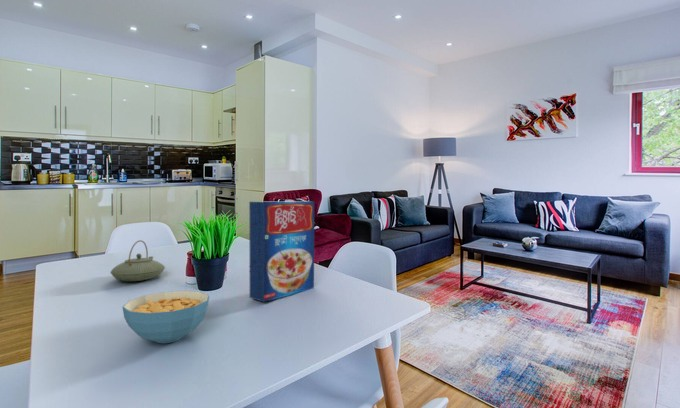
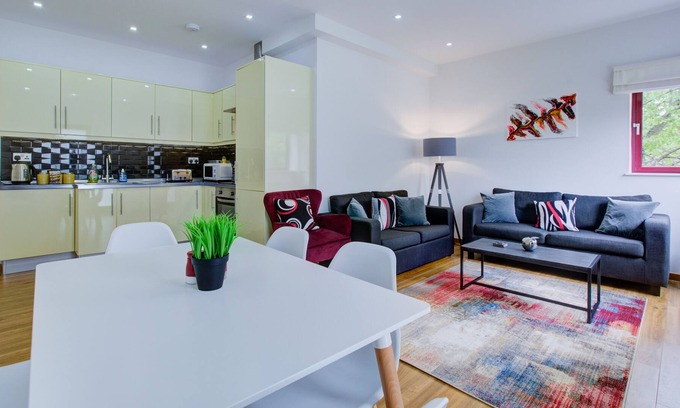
- cereal box (283, 247)
- cereal bowl (168, 319)
- teapot (140, 258)
